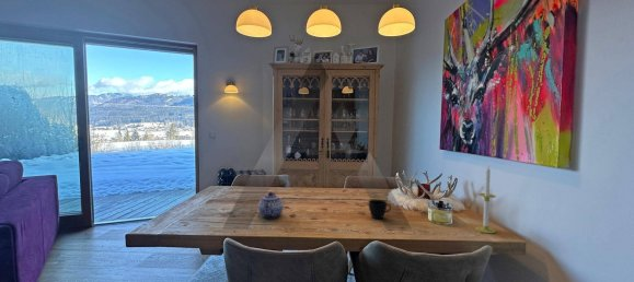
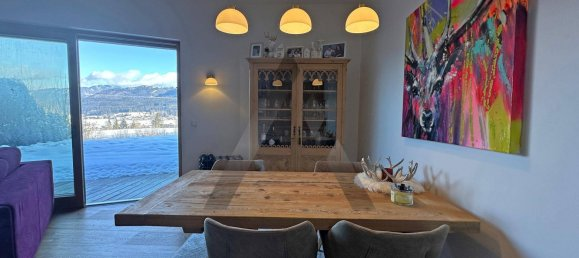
- candle (486, 198)
- cup (378, 209)
- teapot (270, 203)
